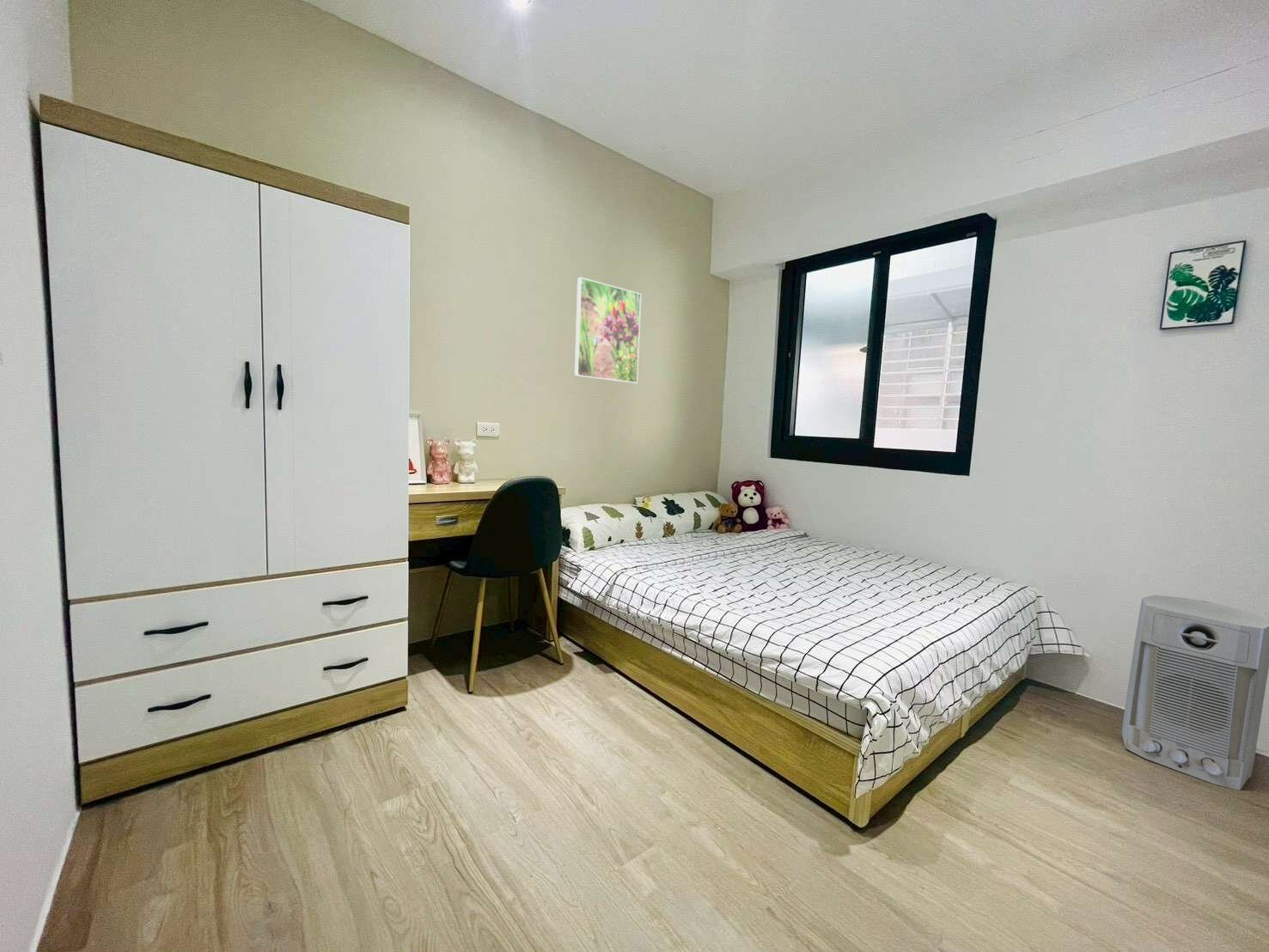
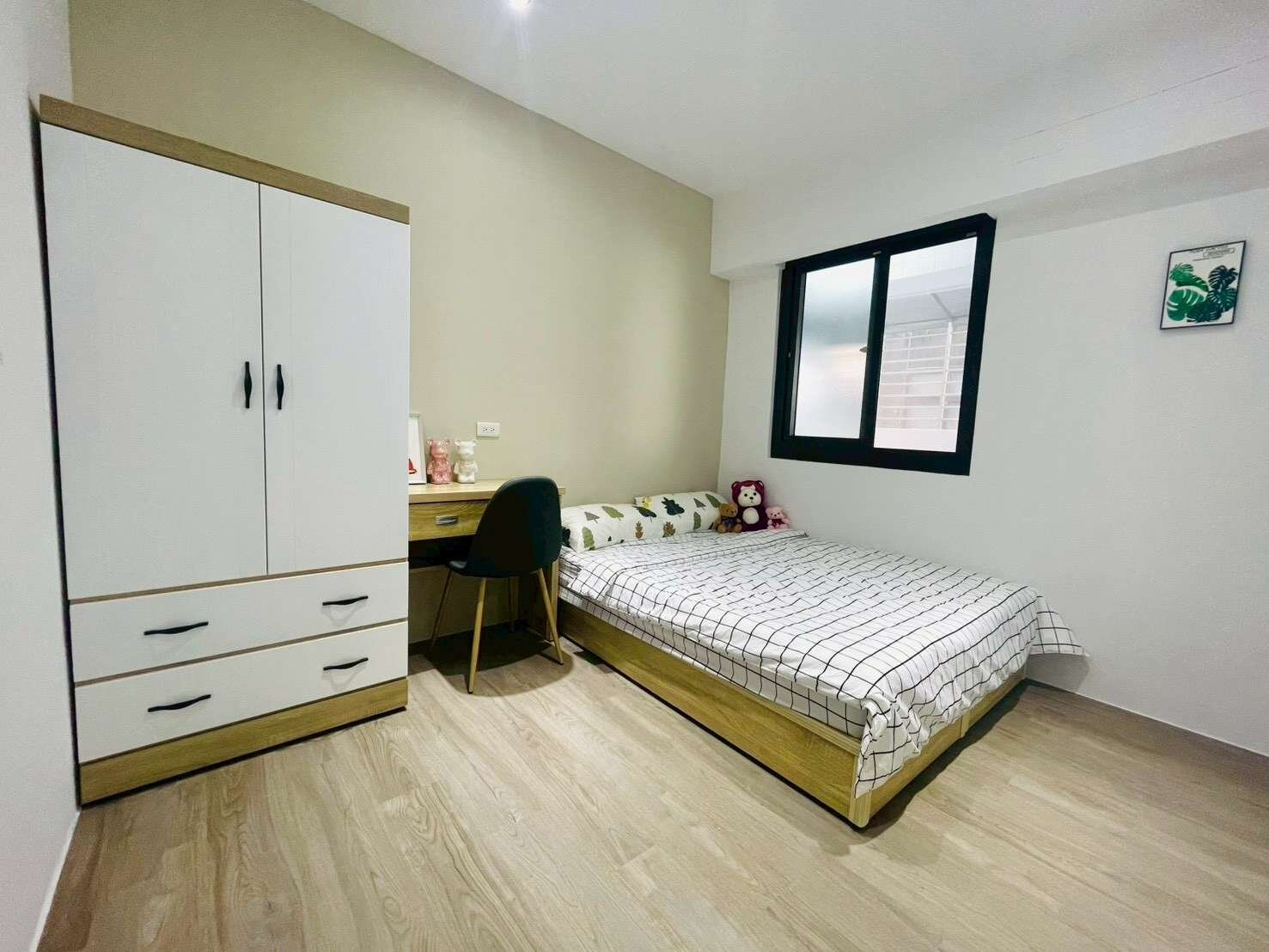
- air purifier (1193, 681)
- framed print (608, 333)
